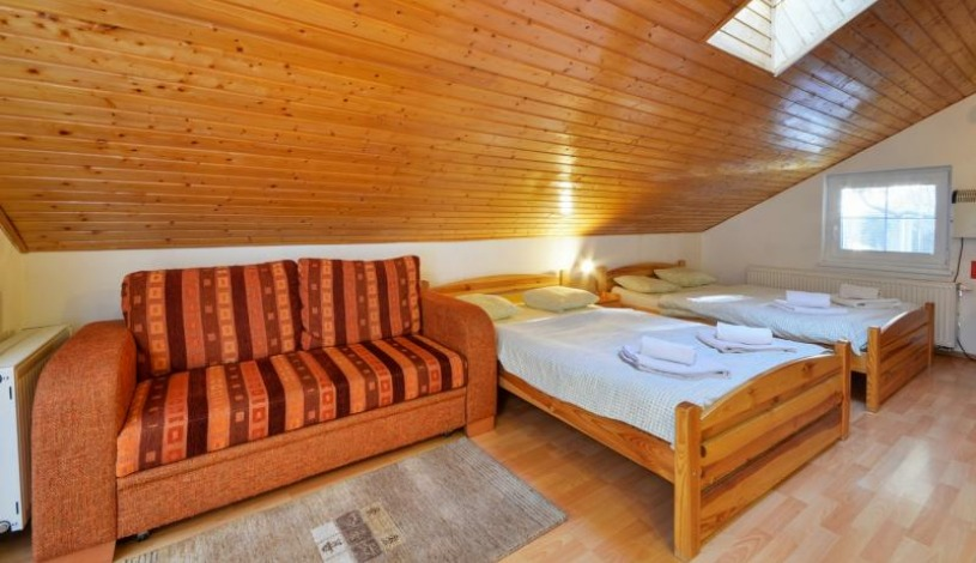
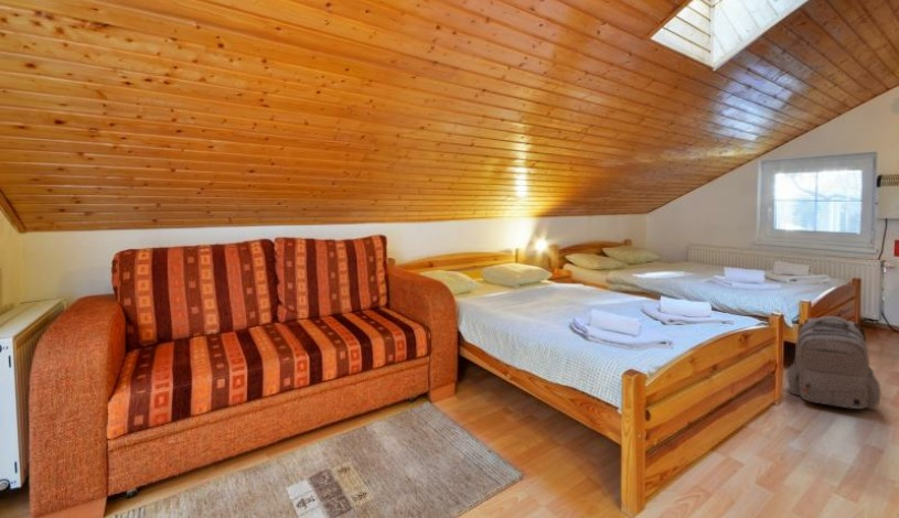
+ backpack (832, 357)
